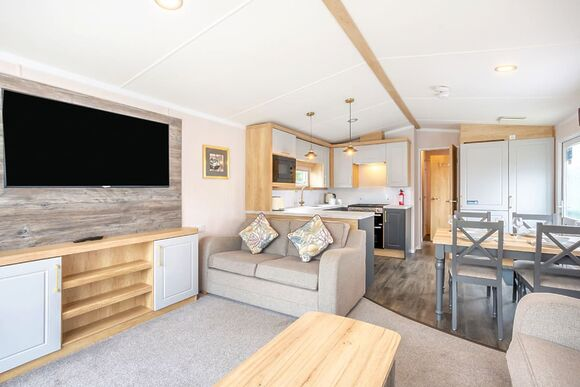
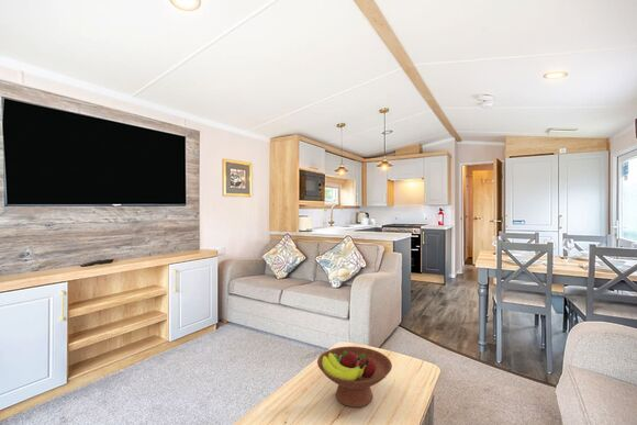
+ fruit bowl (354, 372)
